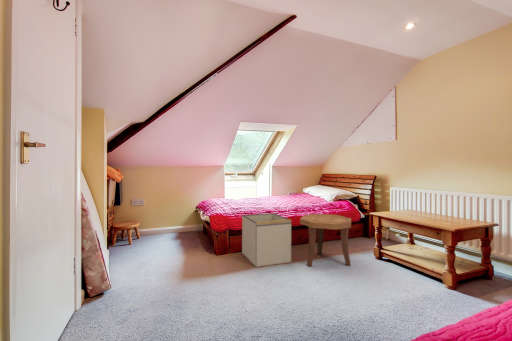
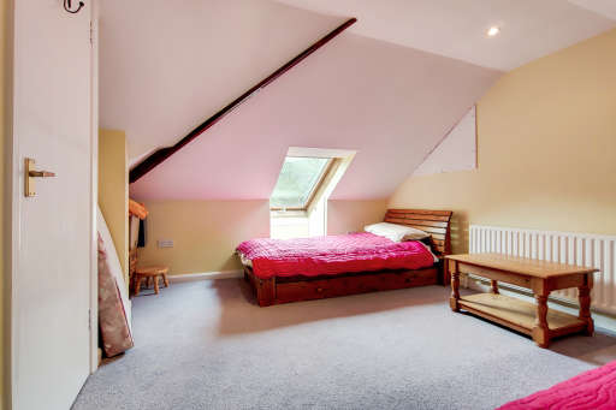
- side table (322, 239)
- storage bin (265, 237)
